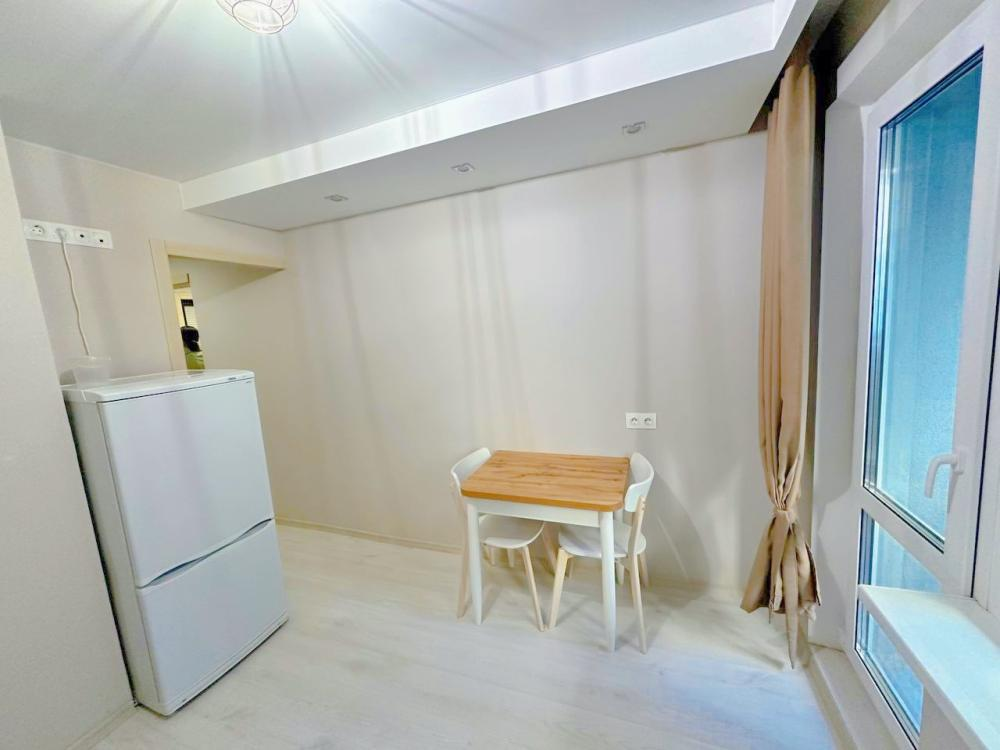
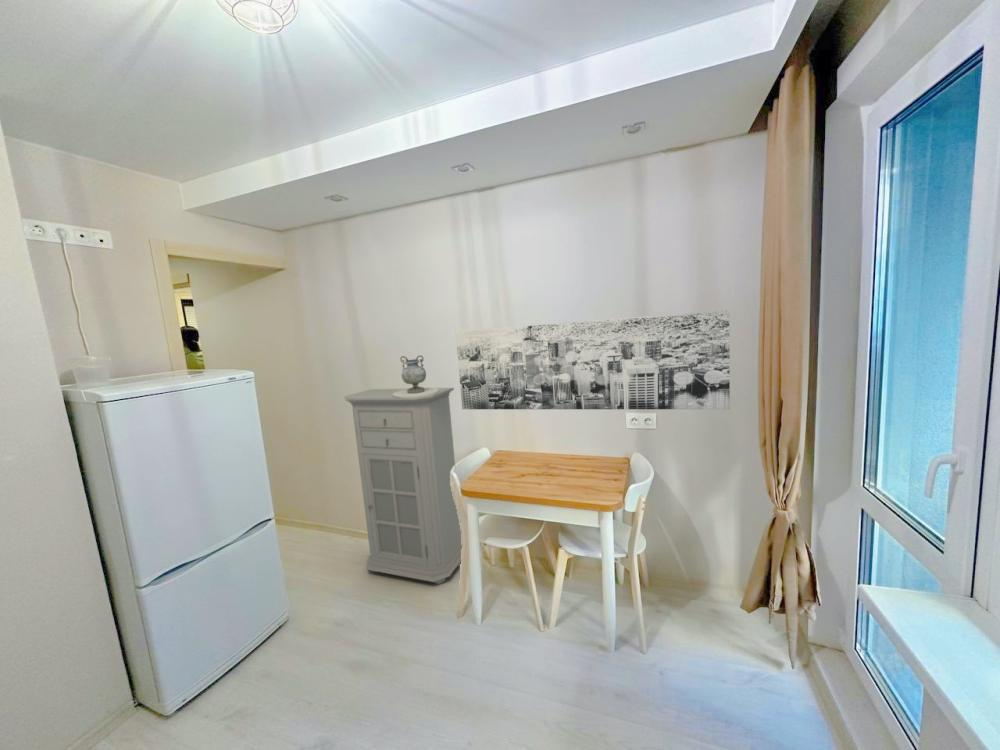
+ wall art (578, 365)
+ decorative vase (414, 374)
+ cabinet (405, 481)
